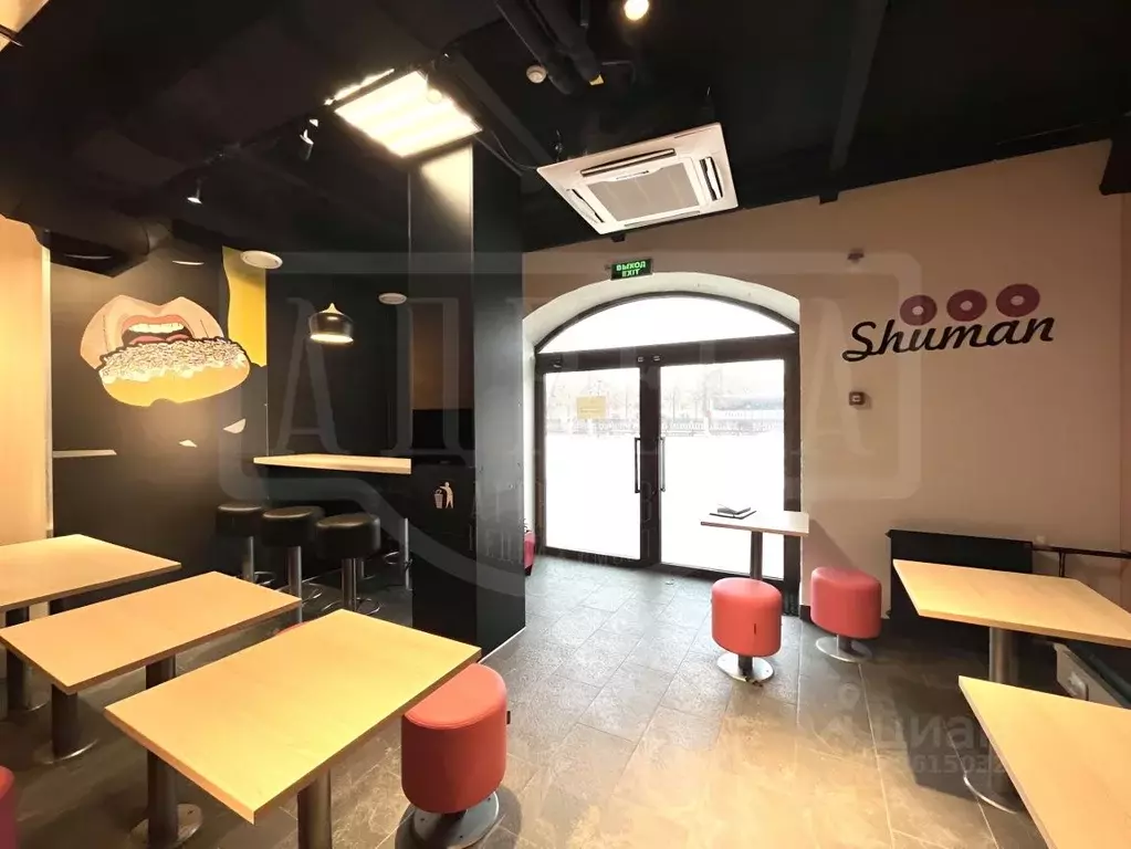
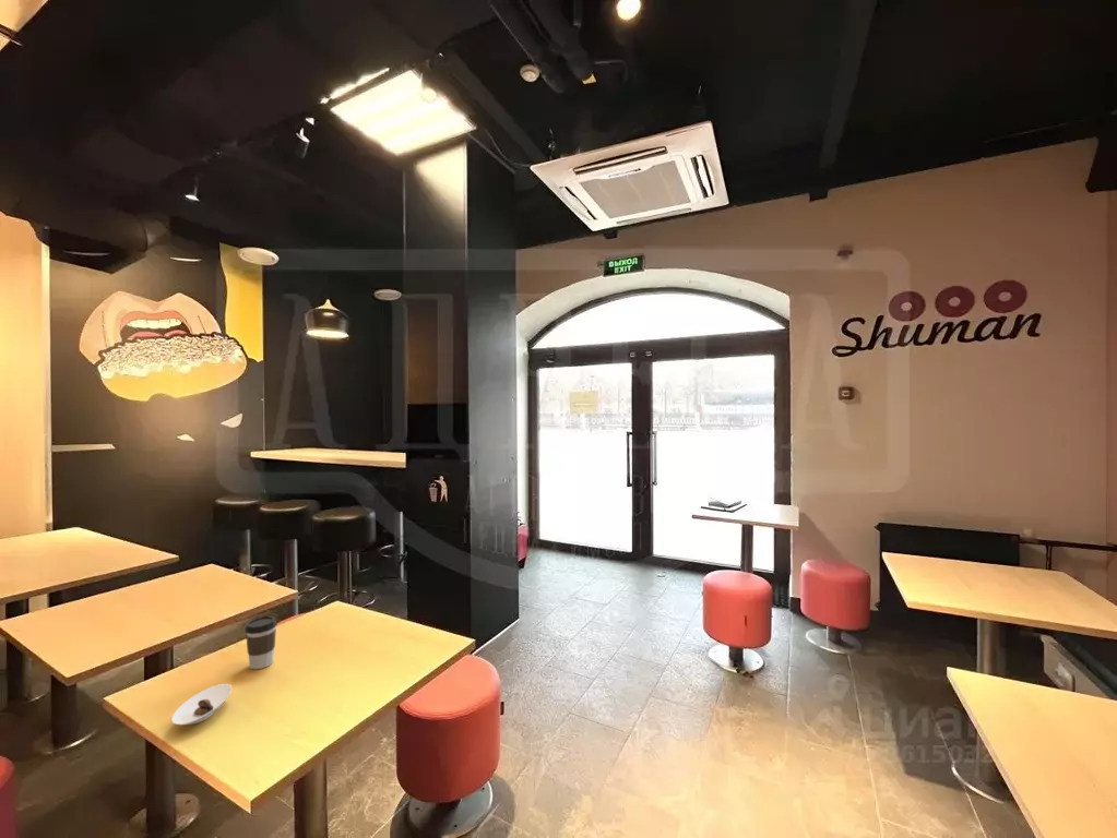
+ coffee cup (261, 643)
+ saucer (203, 707)
